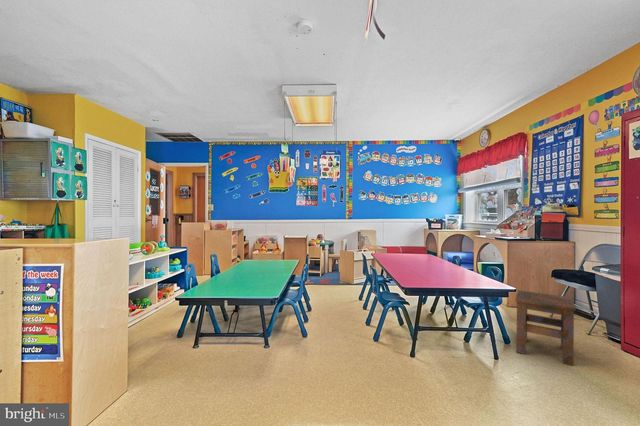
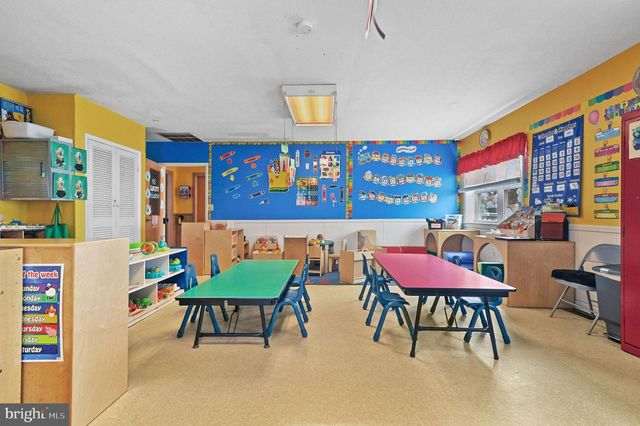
- side table (543, 323)
